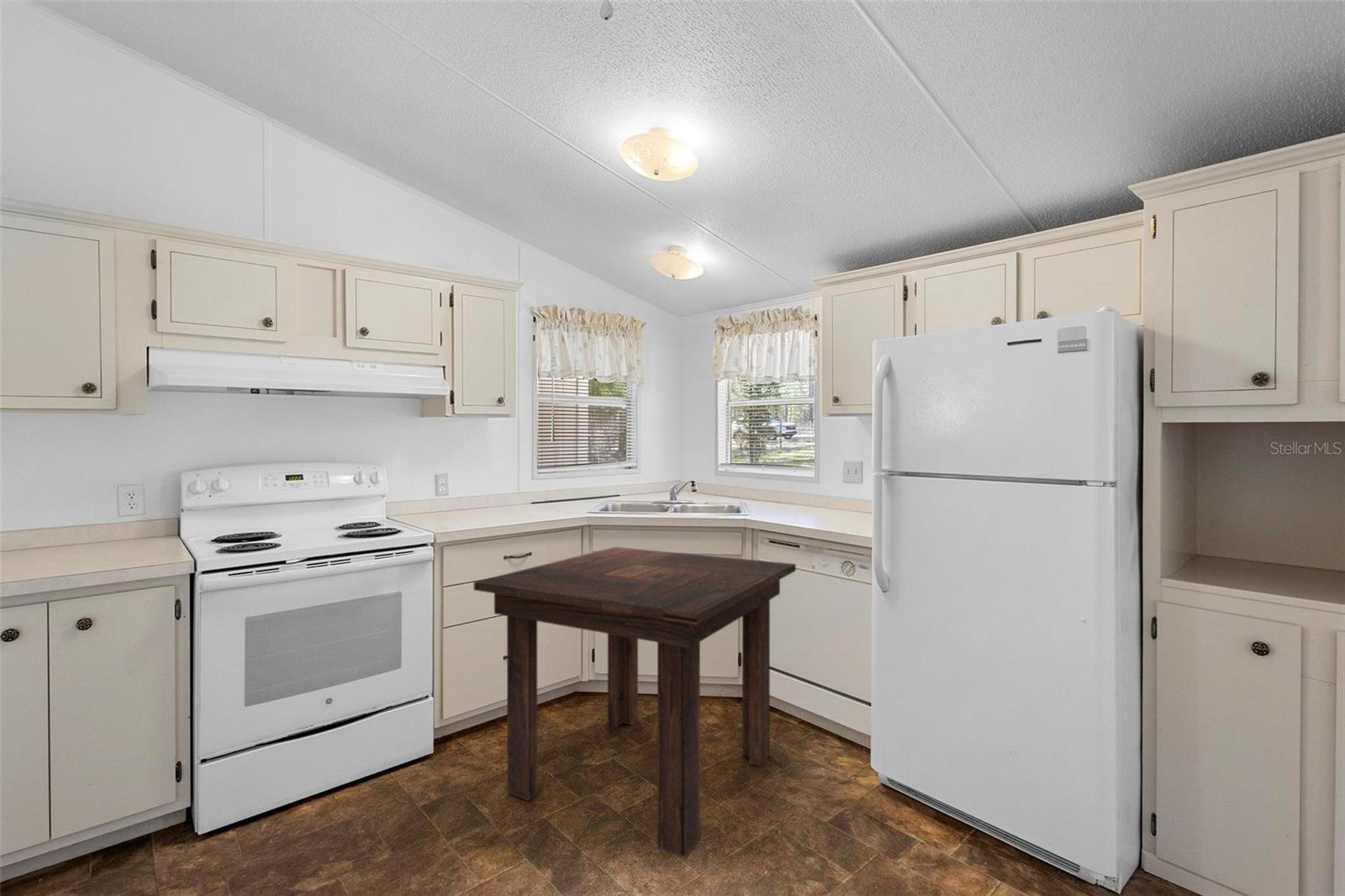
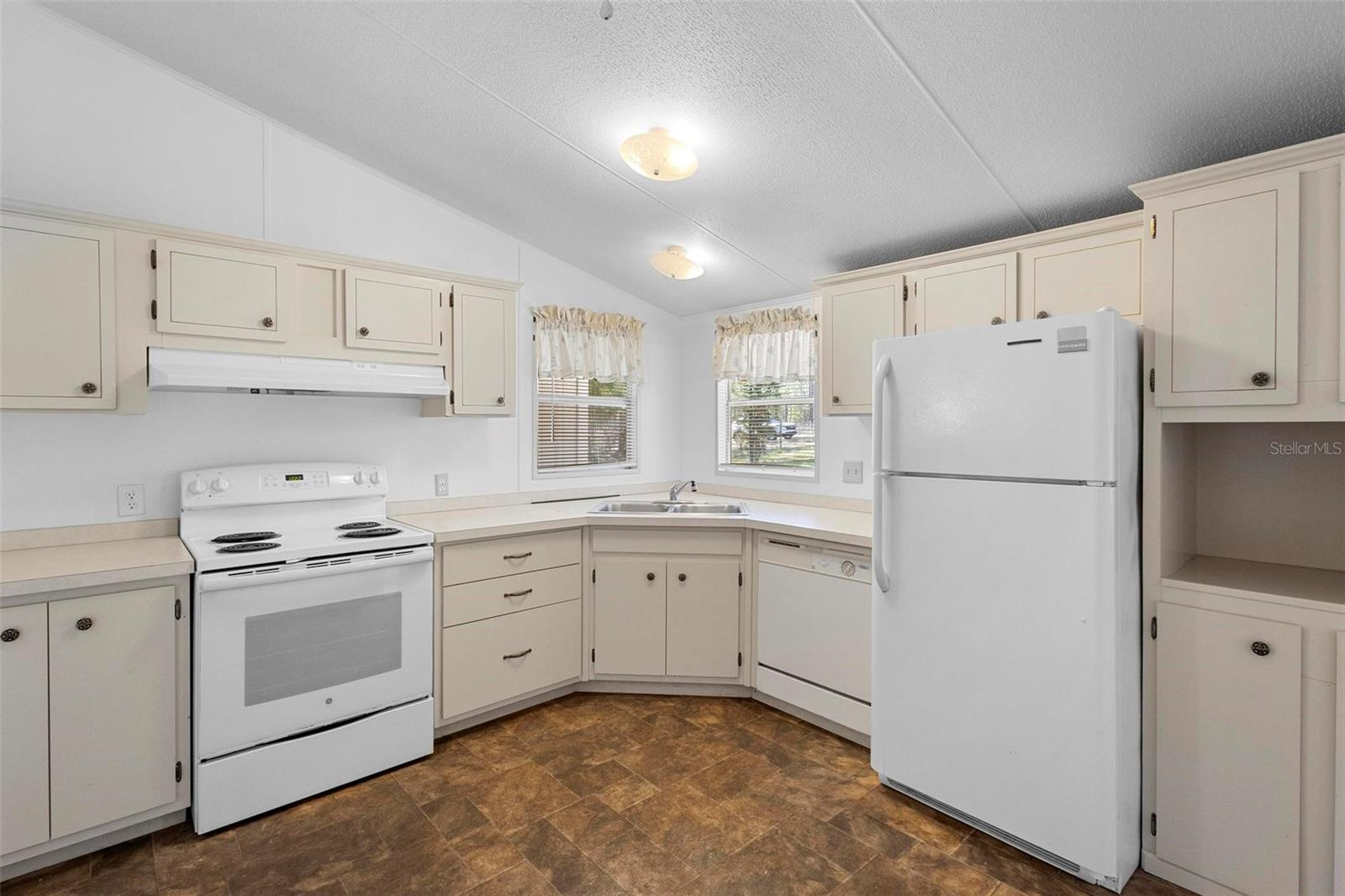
- dining table (637, 672)
